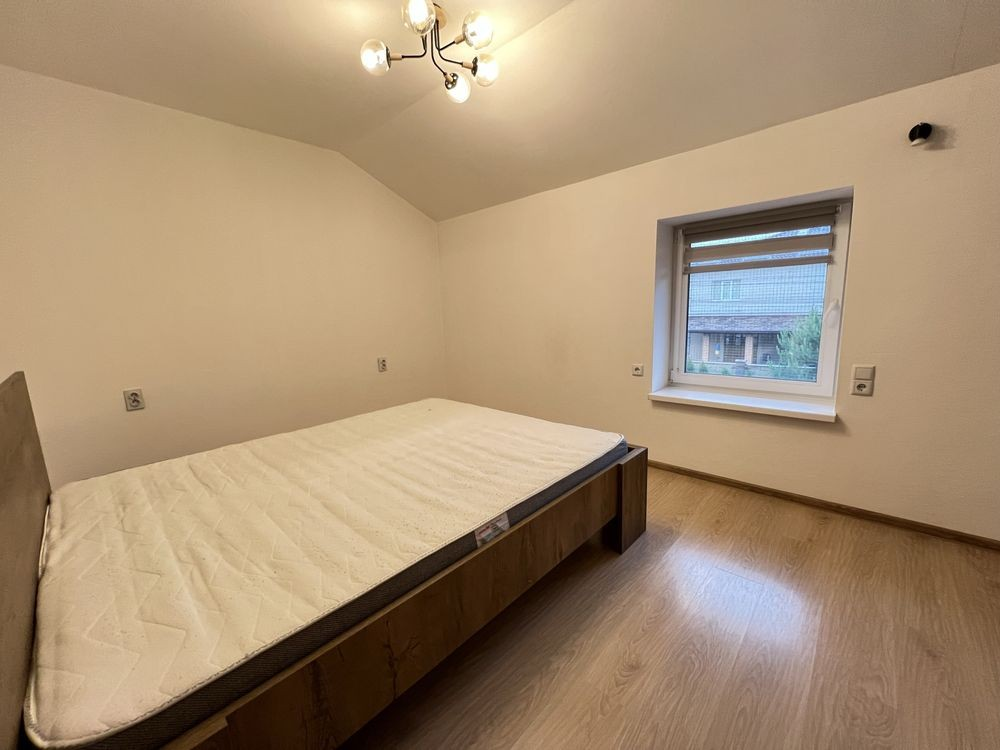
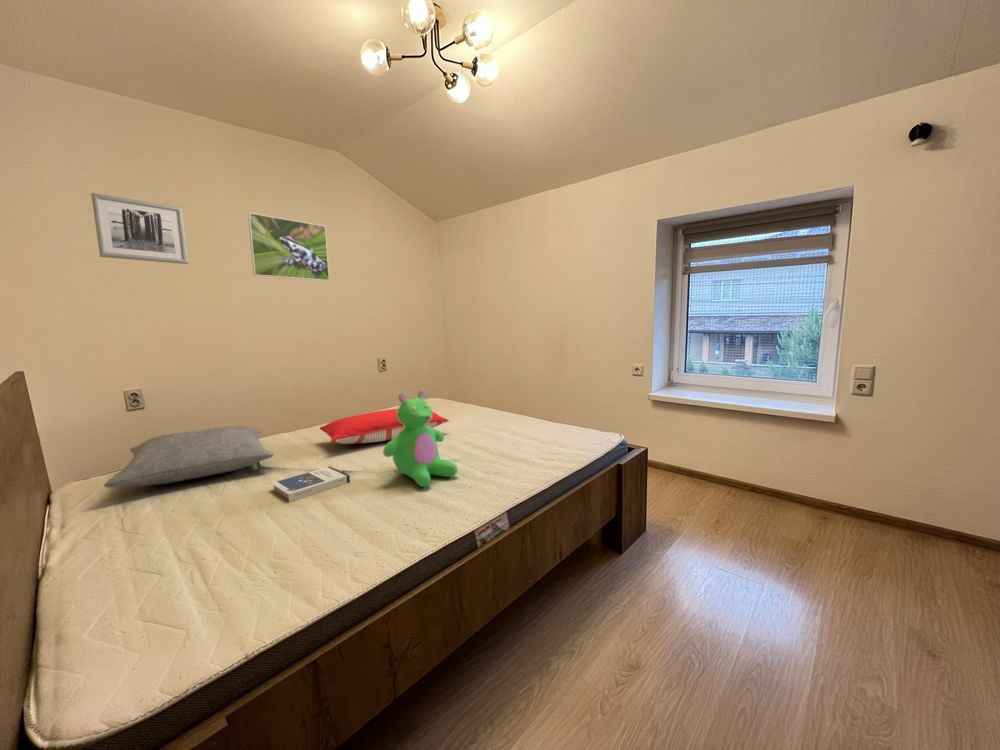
+ pillow (199, 452)
+ wall art (143, 231)
+ hardback book (311, 483)
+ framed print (291, 249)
+ pillow (385, 424)
+ teddy bear (422, 434)
